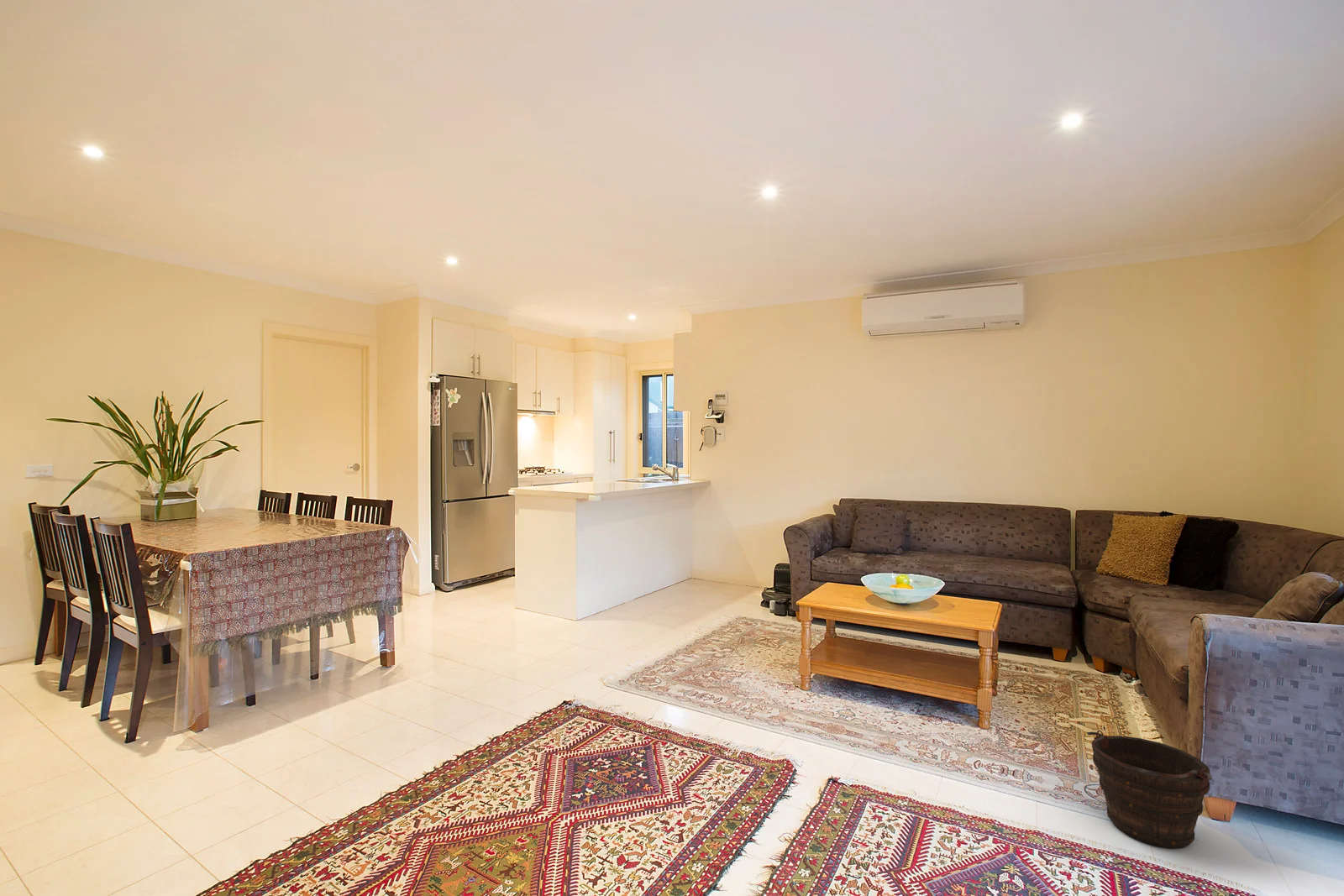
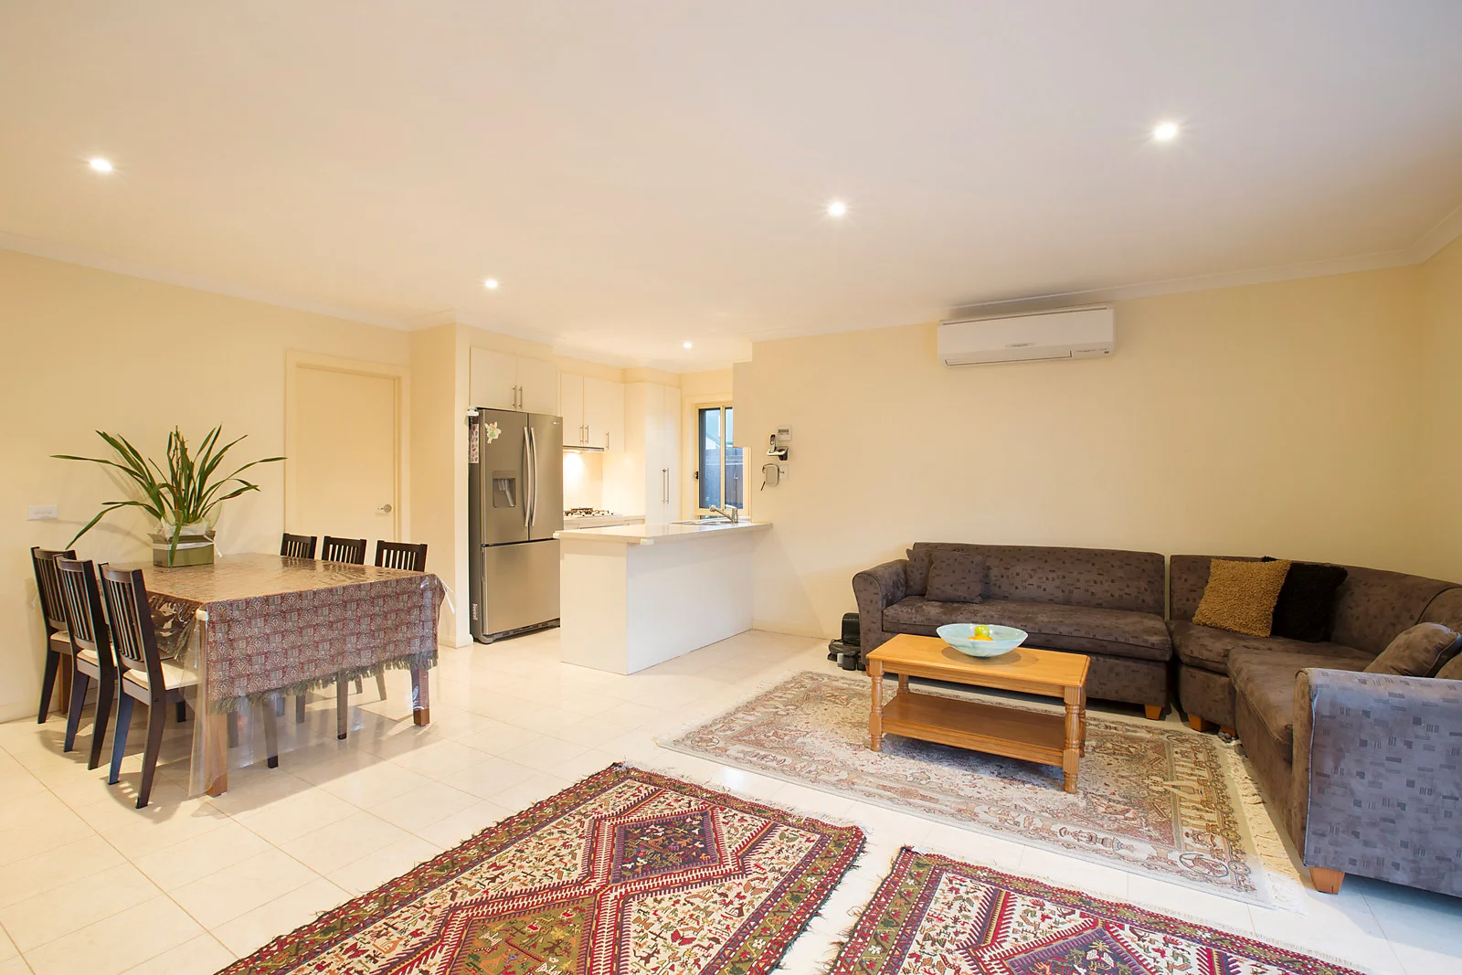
- bucket (1147, 789)
